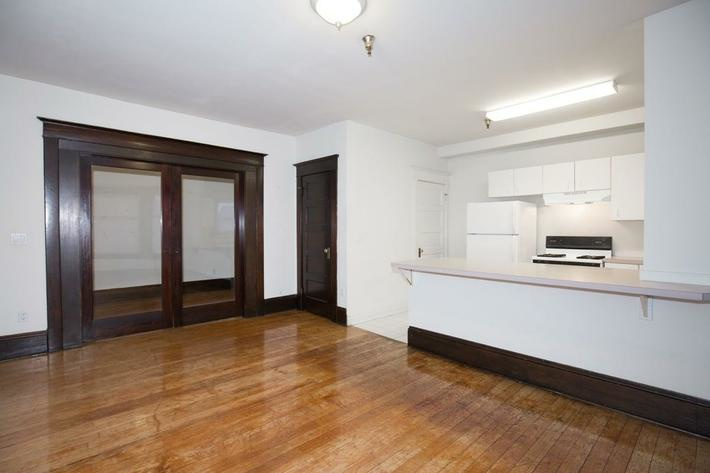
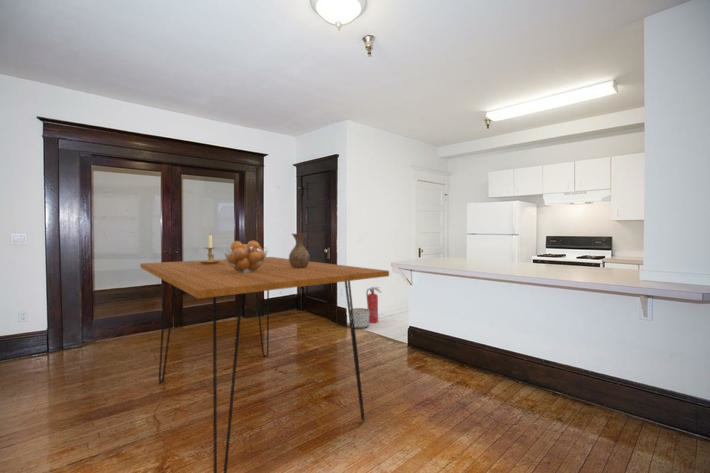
+ candle holder (210, 248)
+ dining table (260, 333)
+ planter (359, 318)
+ fire extinguisher (373, 304)
+ vase (299, 250)
+ fruit basket (246, 255)
